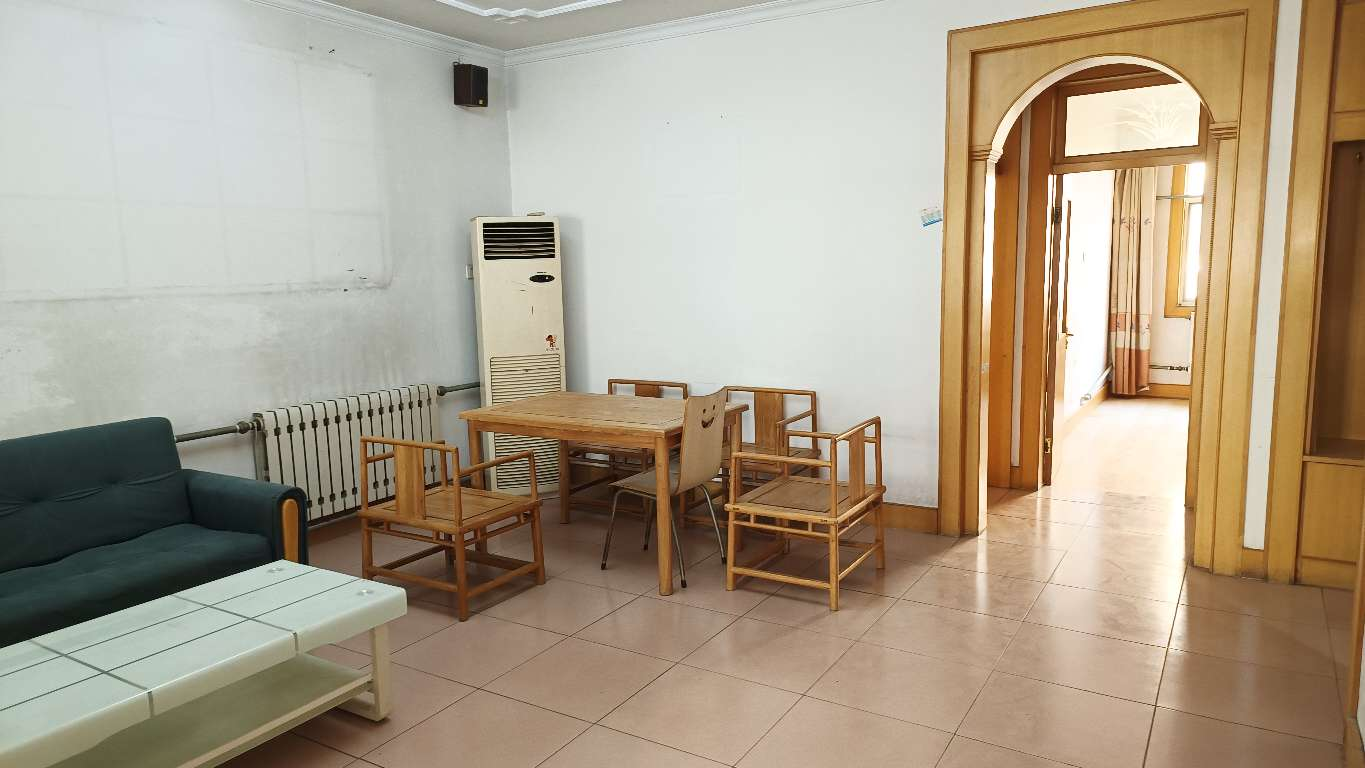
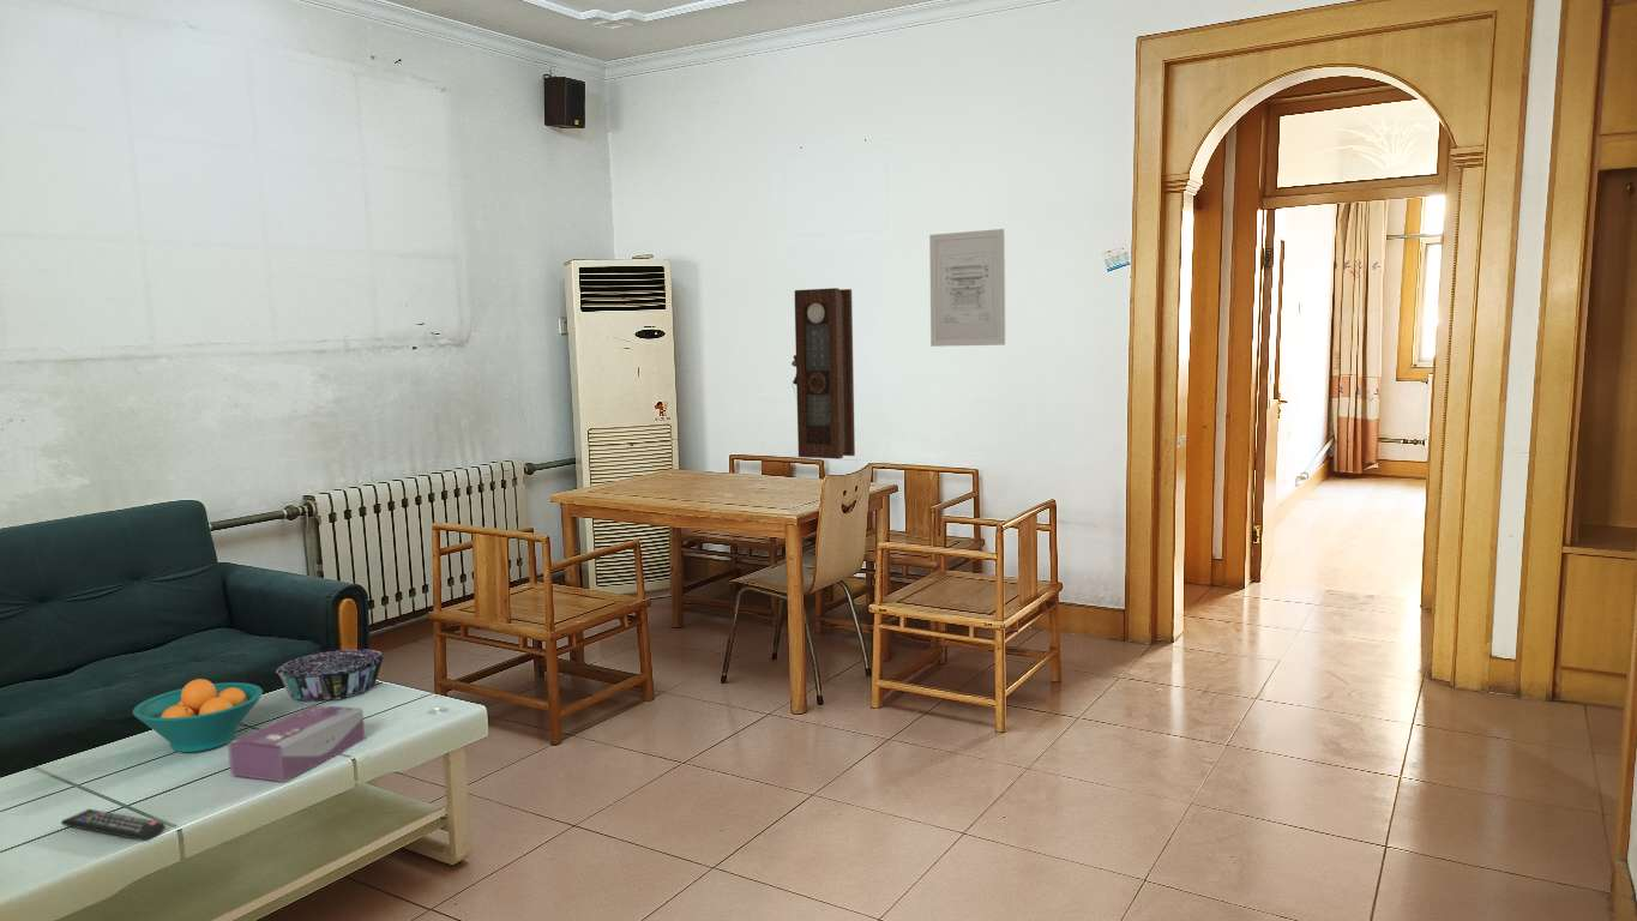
+ pendulum clock (817, 373)
+ wall art (967, 289)
+ fruit bowl (200, 711)
+ remote control (113, 825)
+ decorative bowl (332, 676)
+ tissue box (299, 740)
